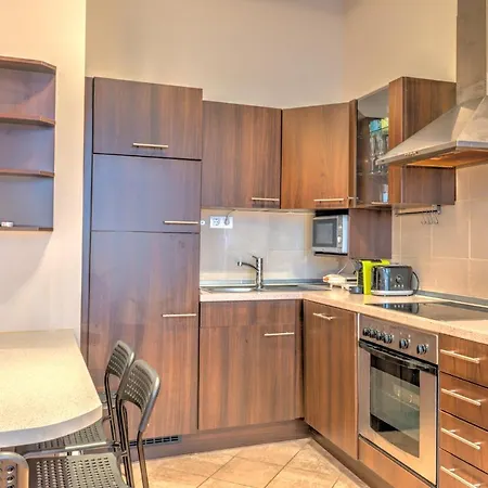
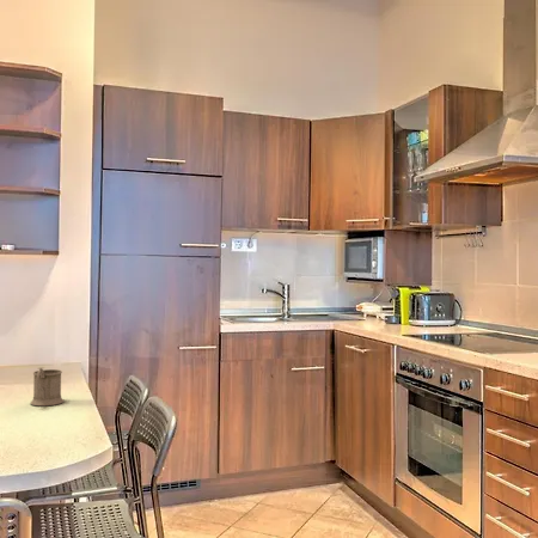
+ mug (44, 384)
